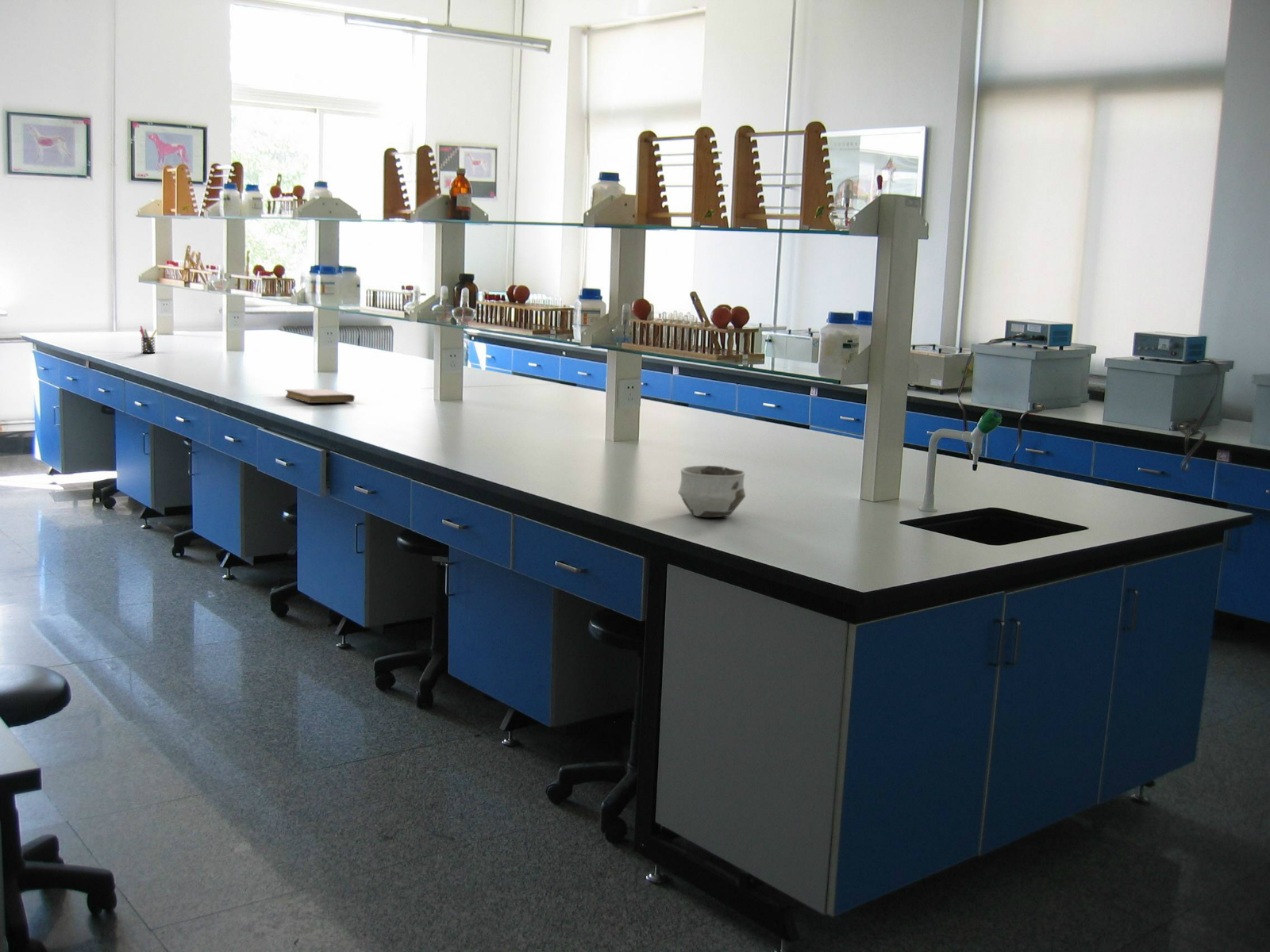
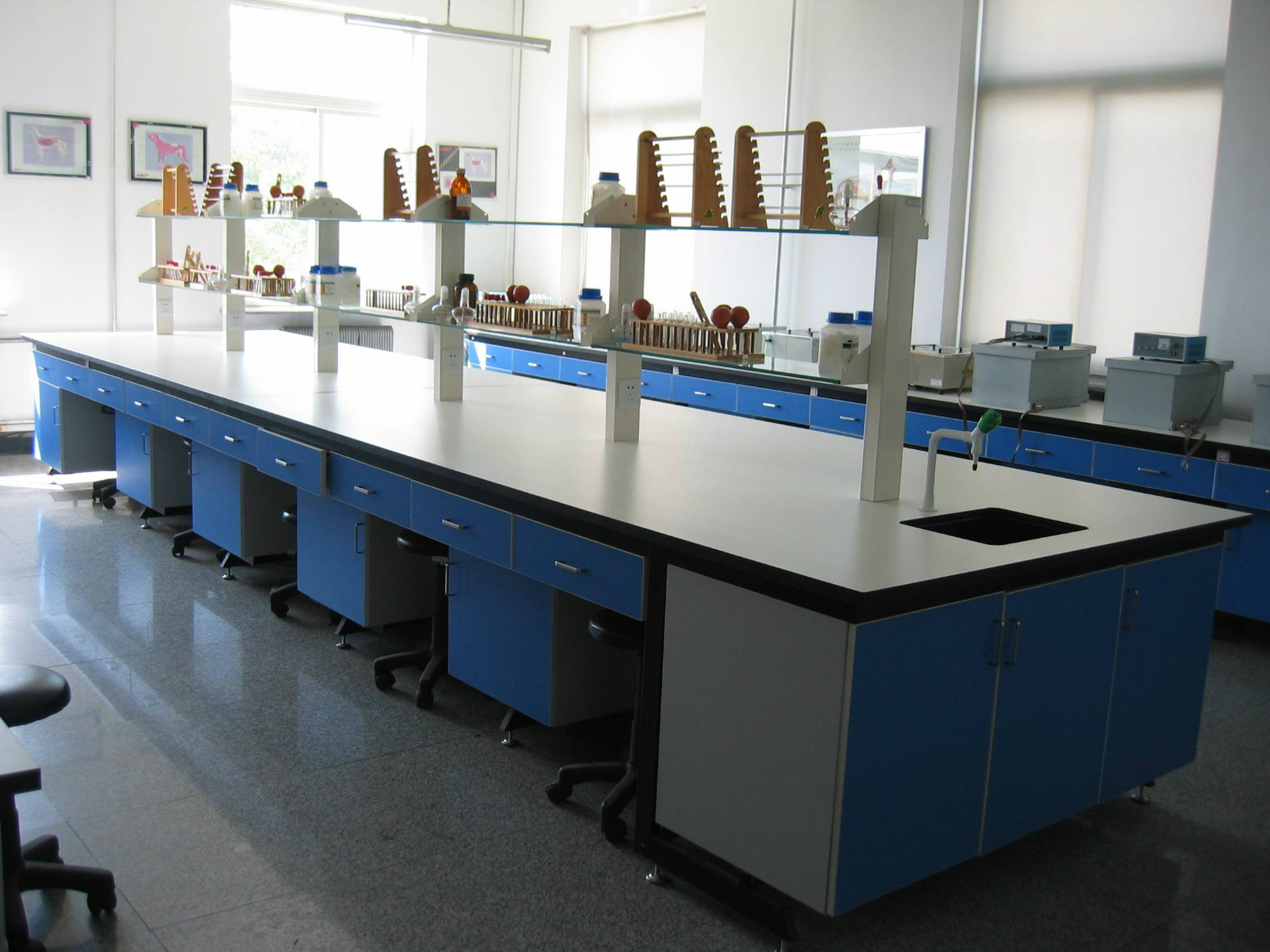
- pen holder (147, 340)
- notebook (319, 395)
- ceramic bowl (712, 492)
